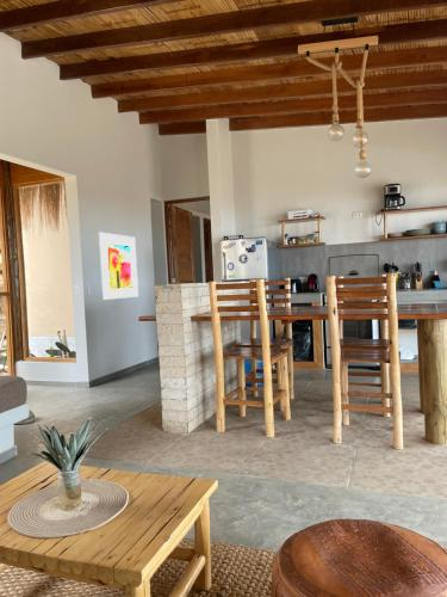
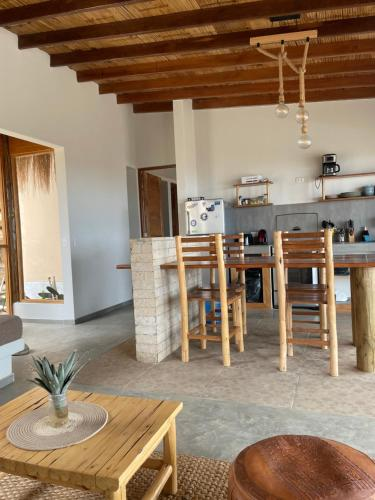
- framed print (119, 266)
